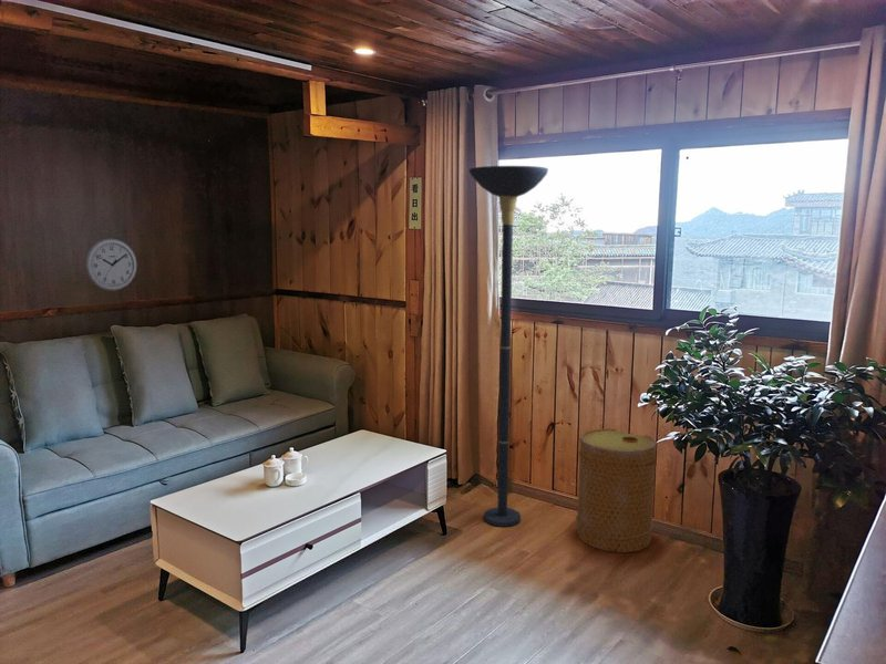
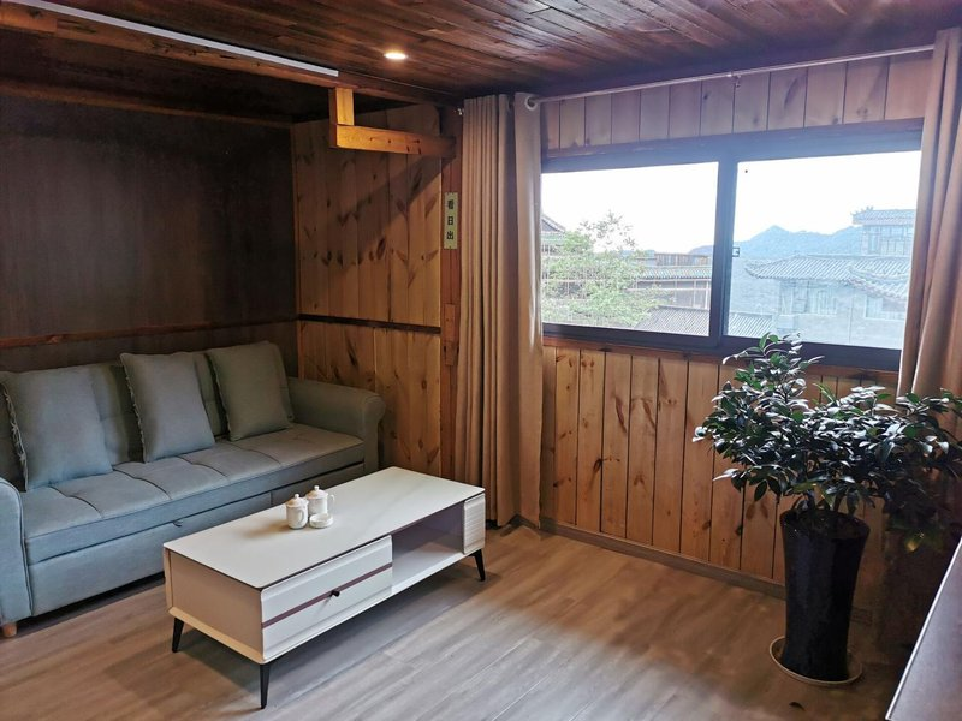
- wall clock (112, 264)
- floor lamp (505, 351)
- basket (615, 487)
